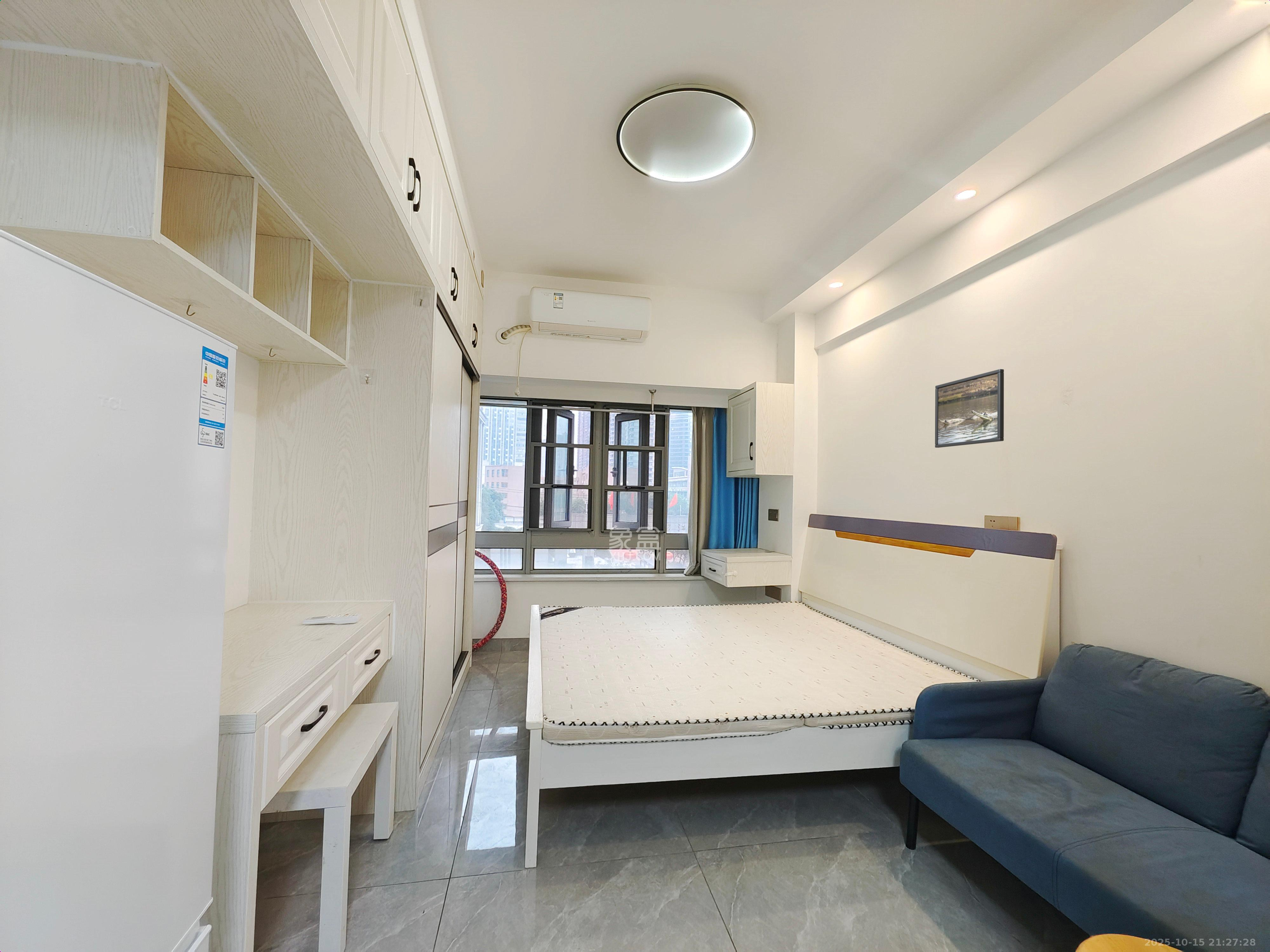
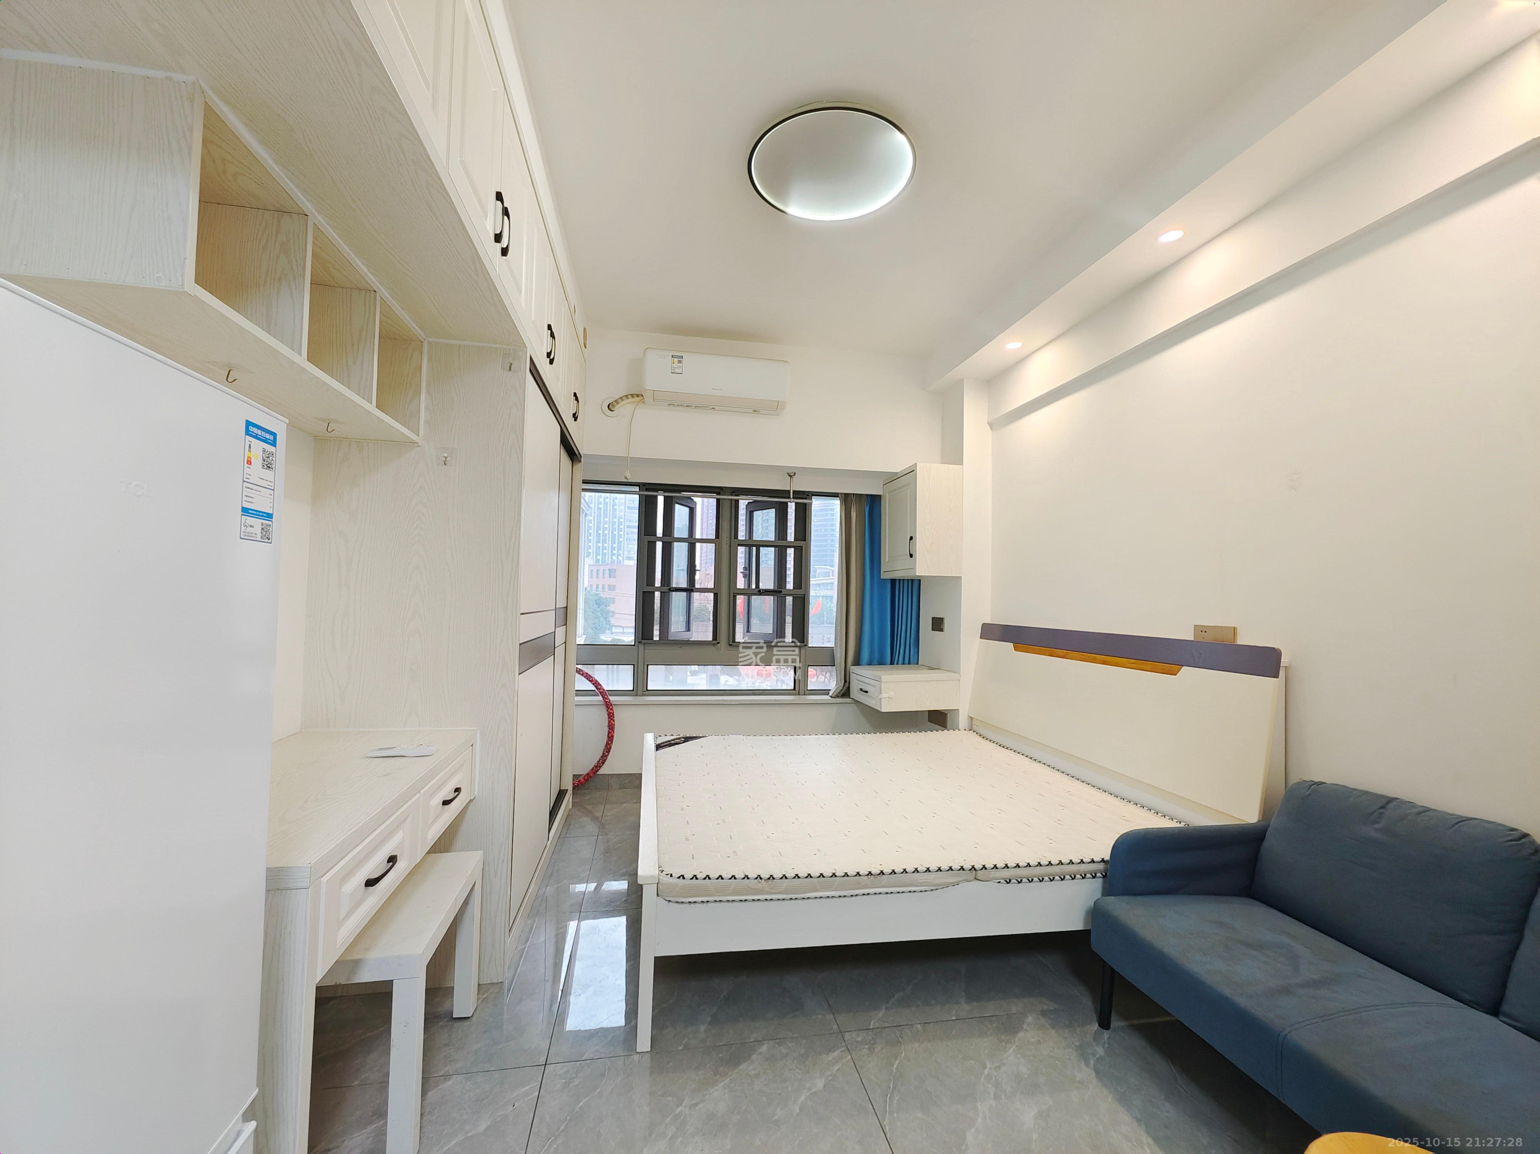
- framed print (967, 411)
